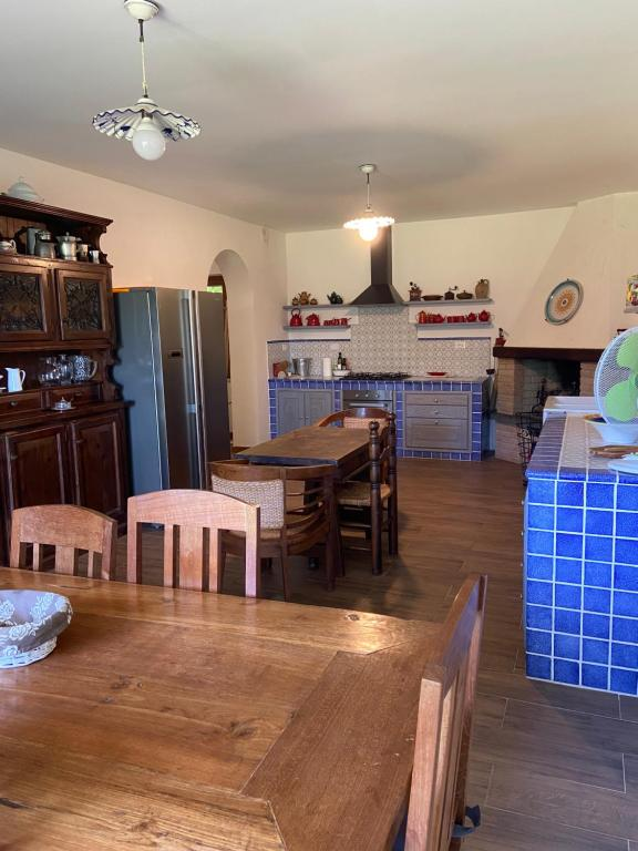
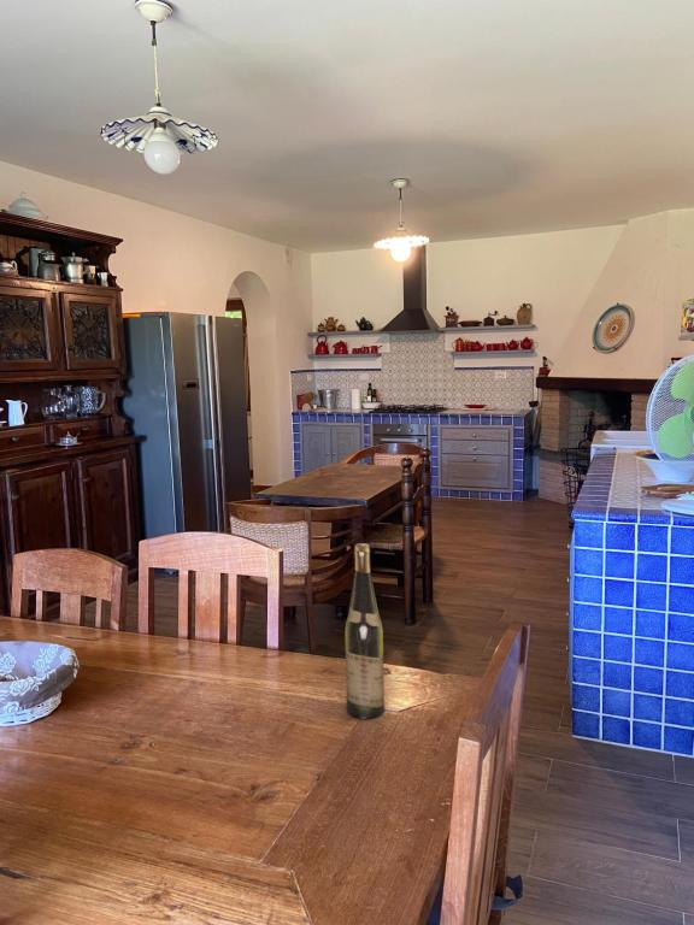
+ wine bottle (364, 628)
